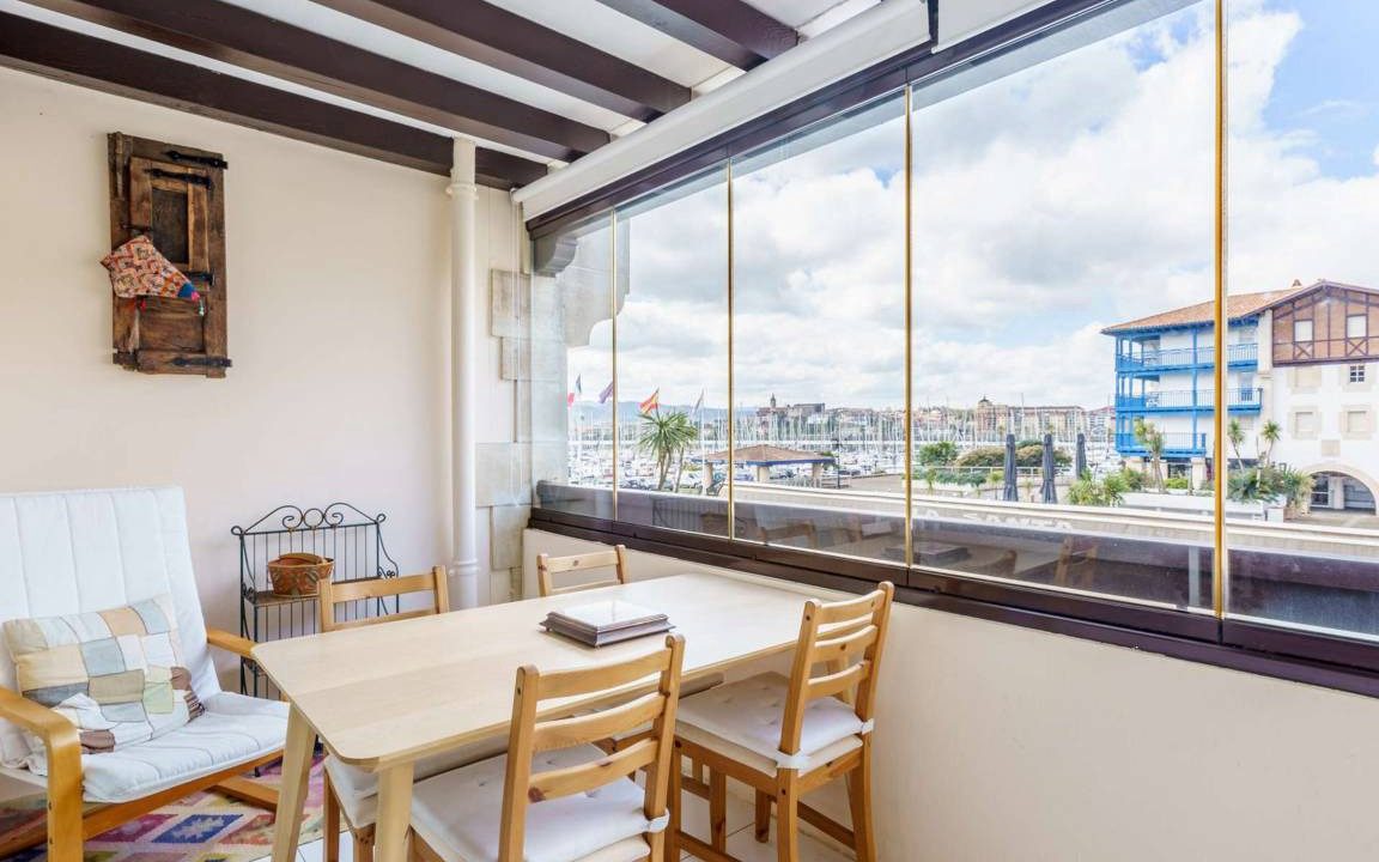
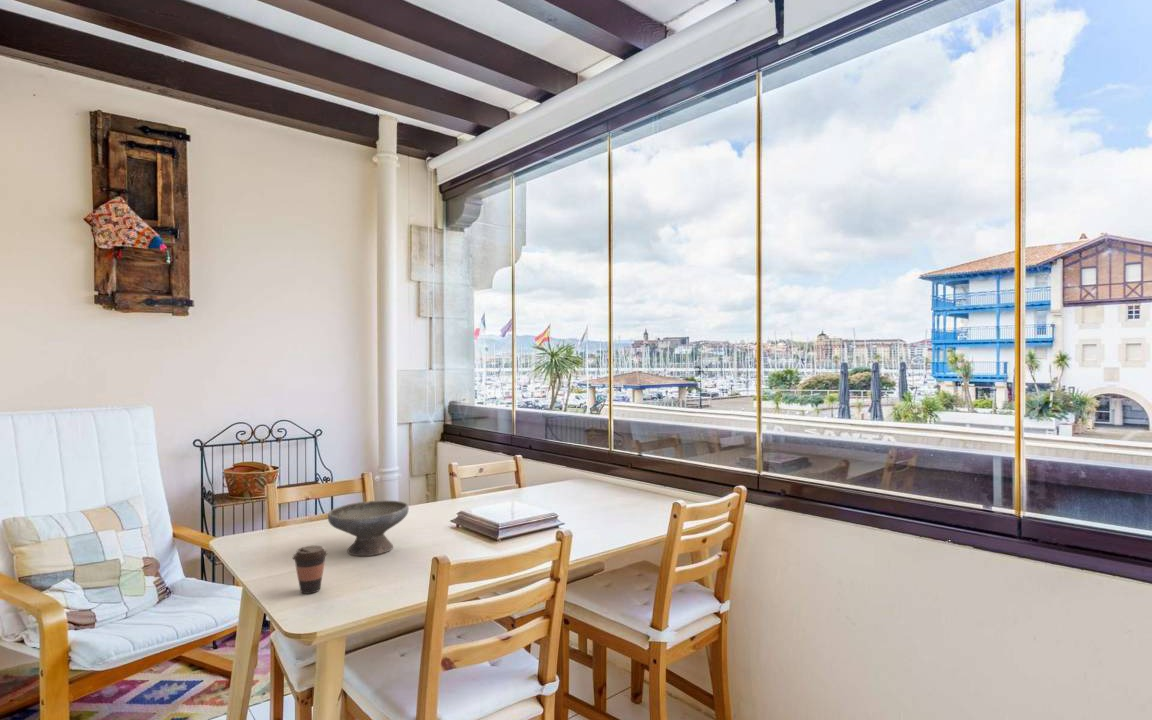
+ bowl (369, 528)
+ coffee cup (310, 569)
